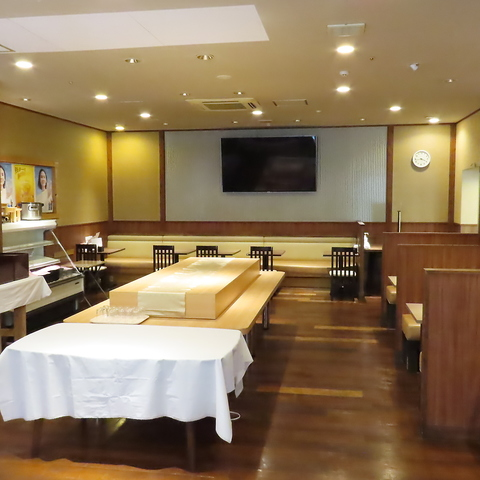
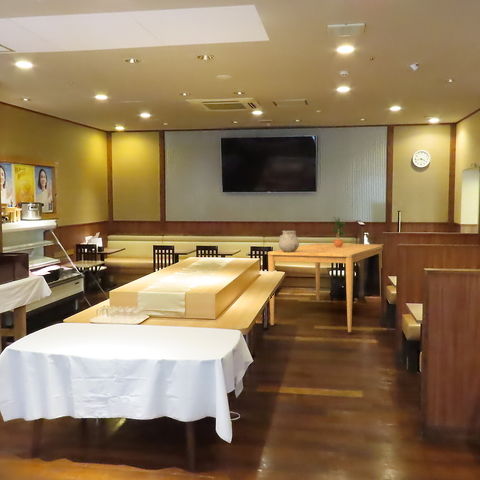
+ dining table (319, 281)
+ ceramic pot (289, 241)
+ potted plant (339, 231)
